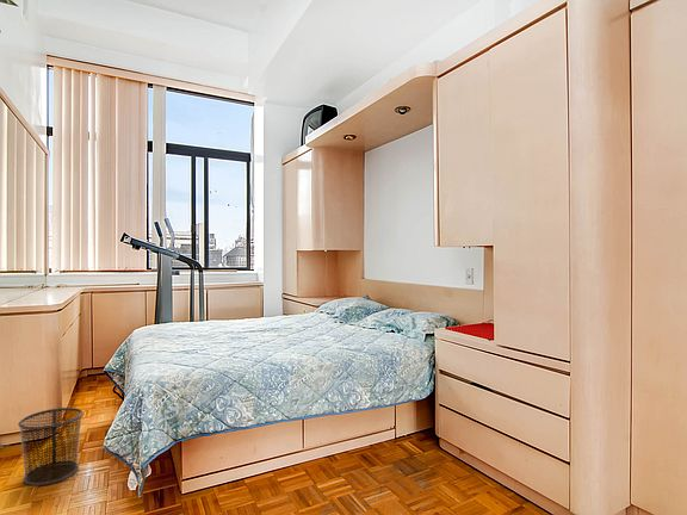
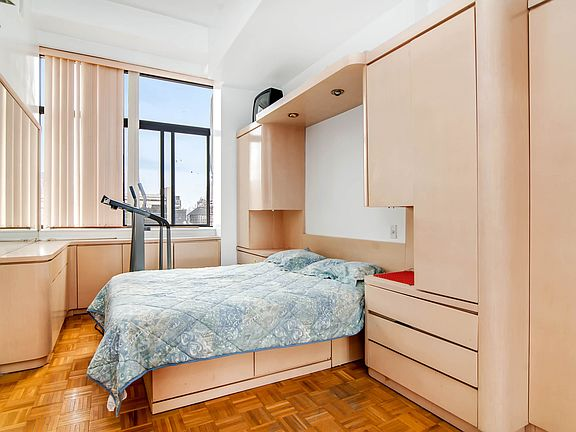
- waste bin (51, 445)
